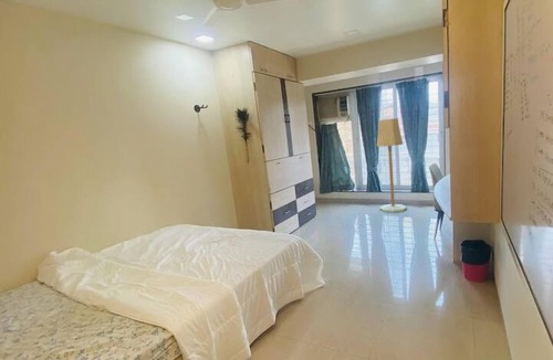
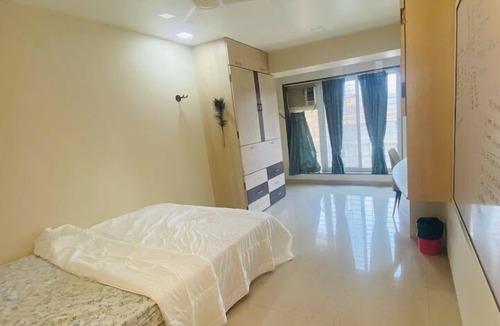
- floor lamp (390, 165)
